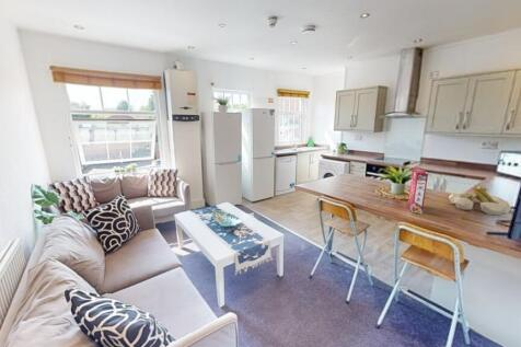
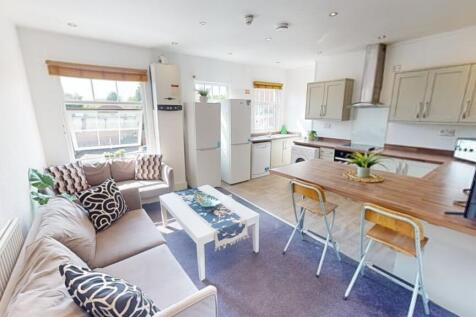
- cereal box (417, 189)
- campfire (478, 196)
